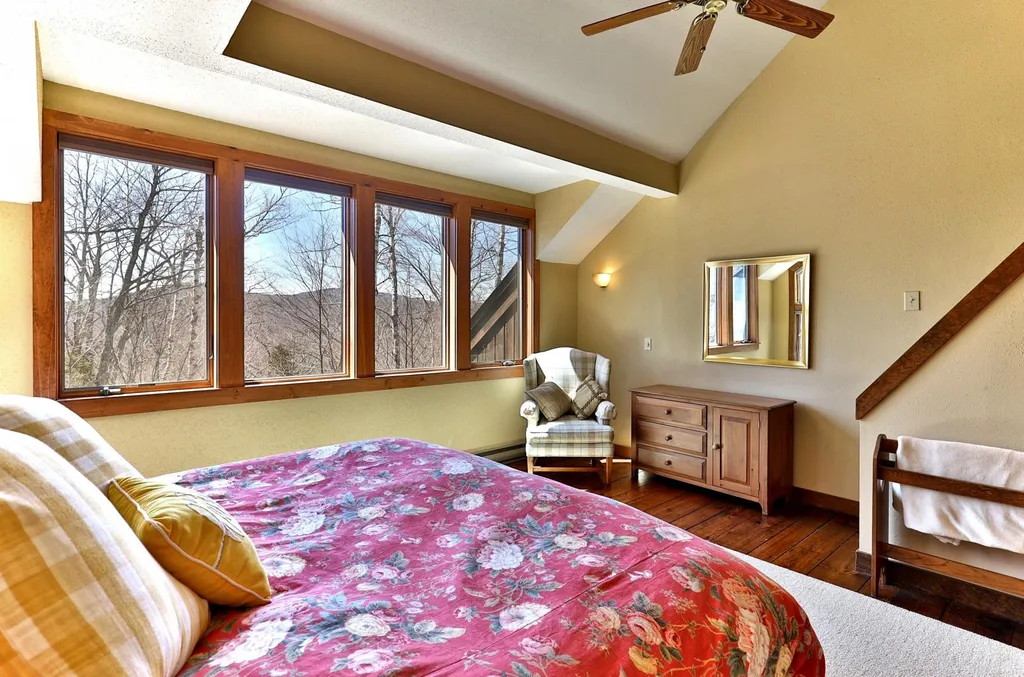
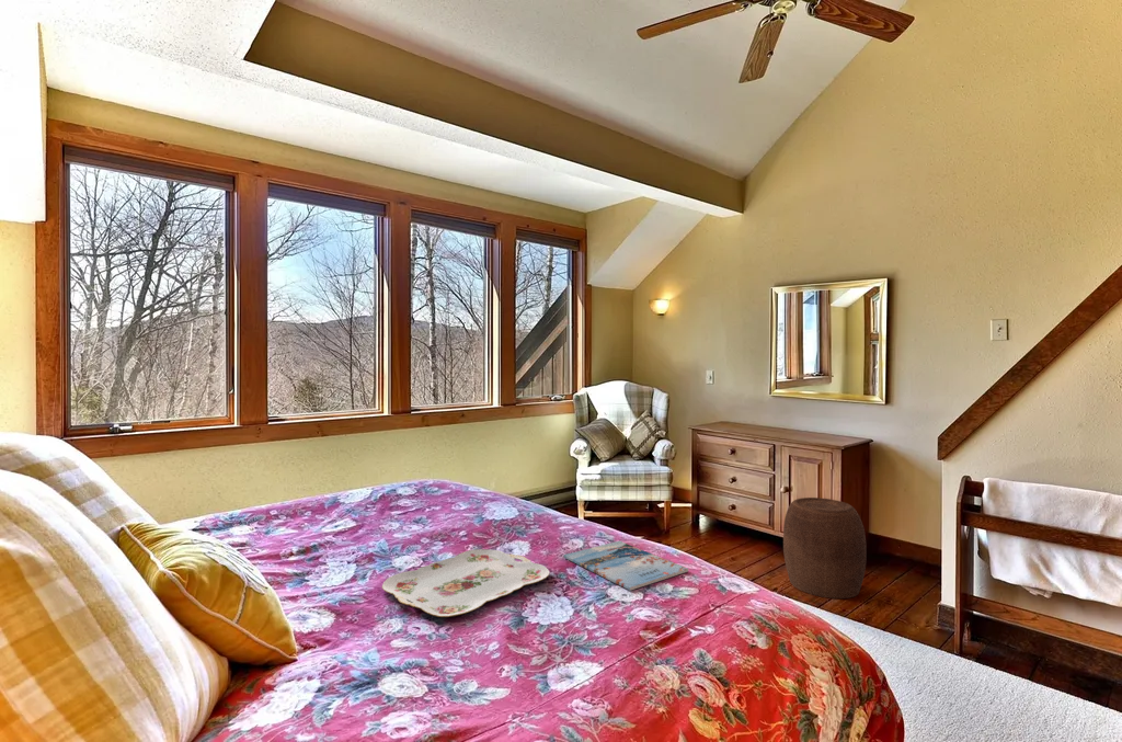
+ stool (823, 544)
+ serving tray (468, 579)
+ magazine (623, 562)
